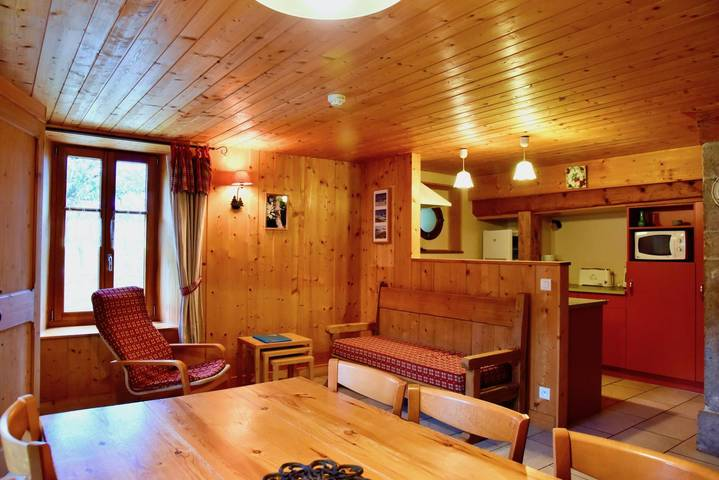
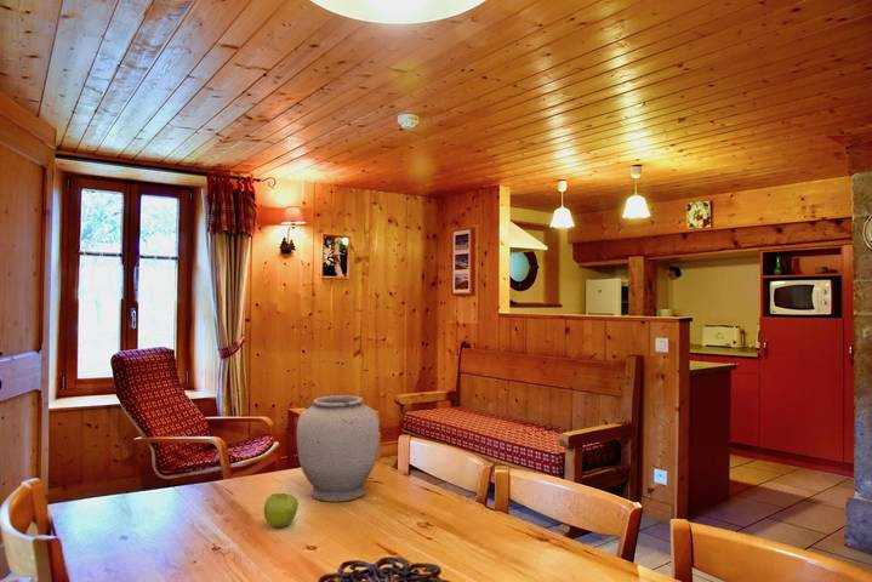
+ vase (337, 445)
+ fruit (280, 508)
